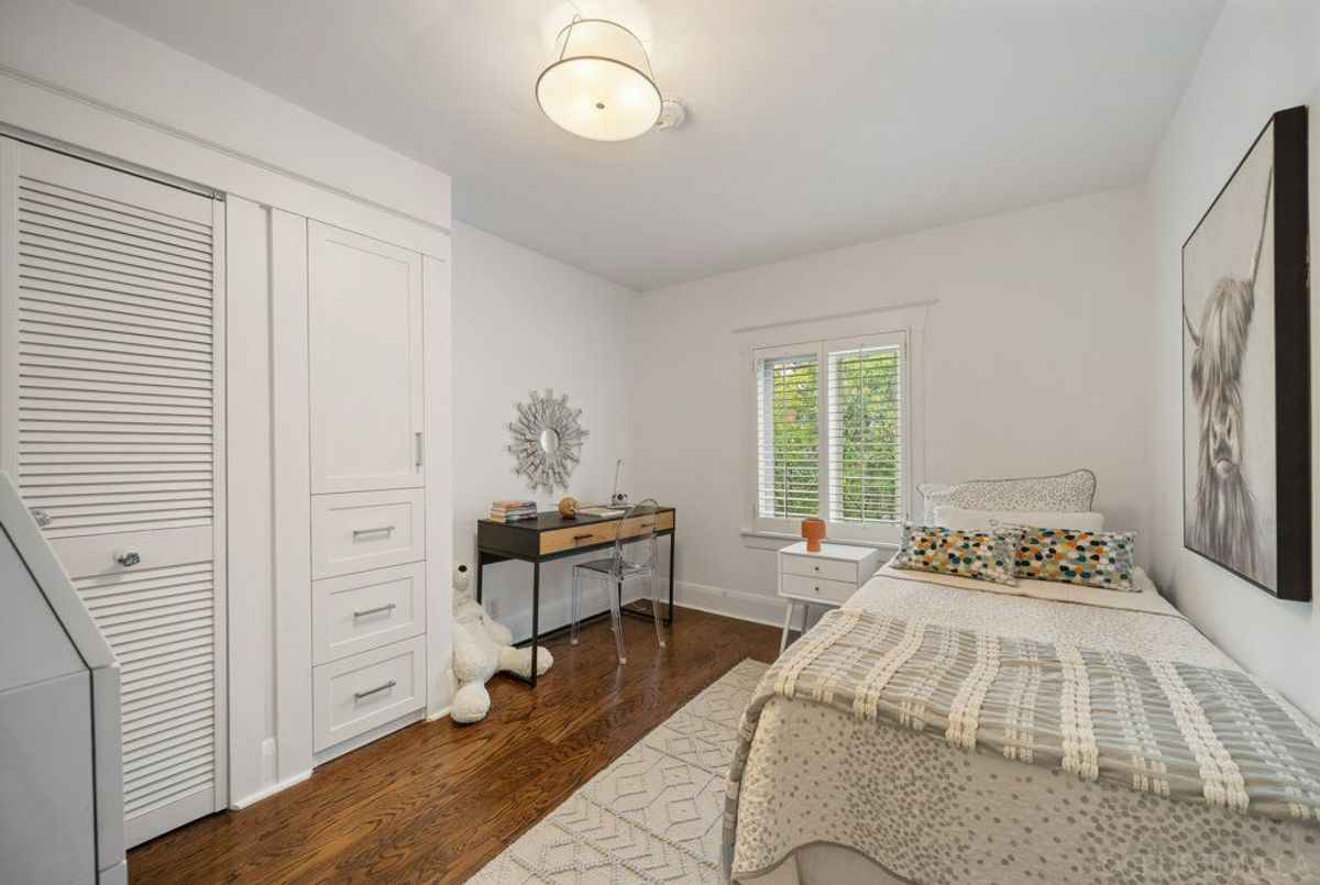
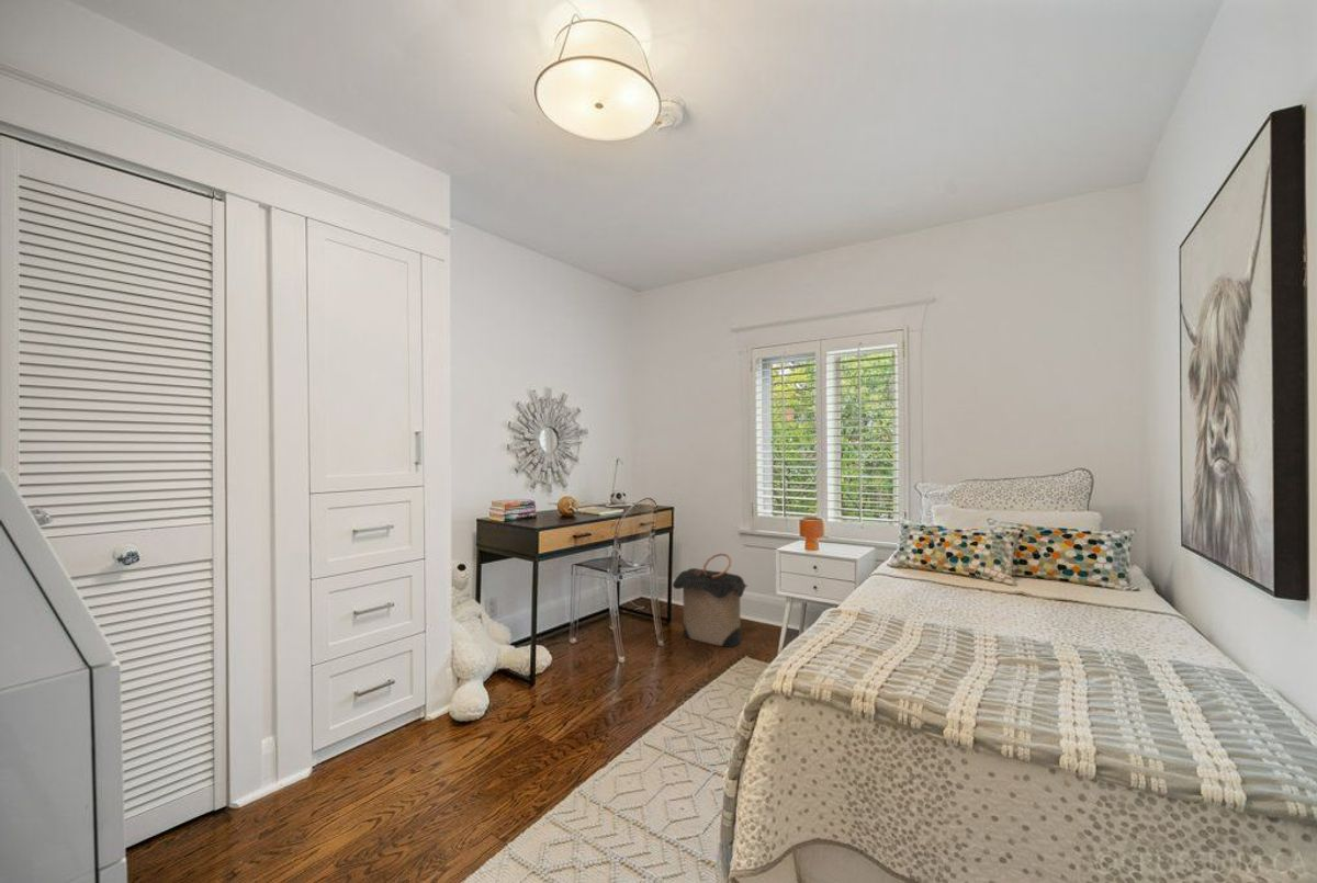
+ laundry hamper (709, 596)
